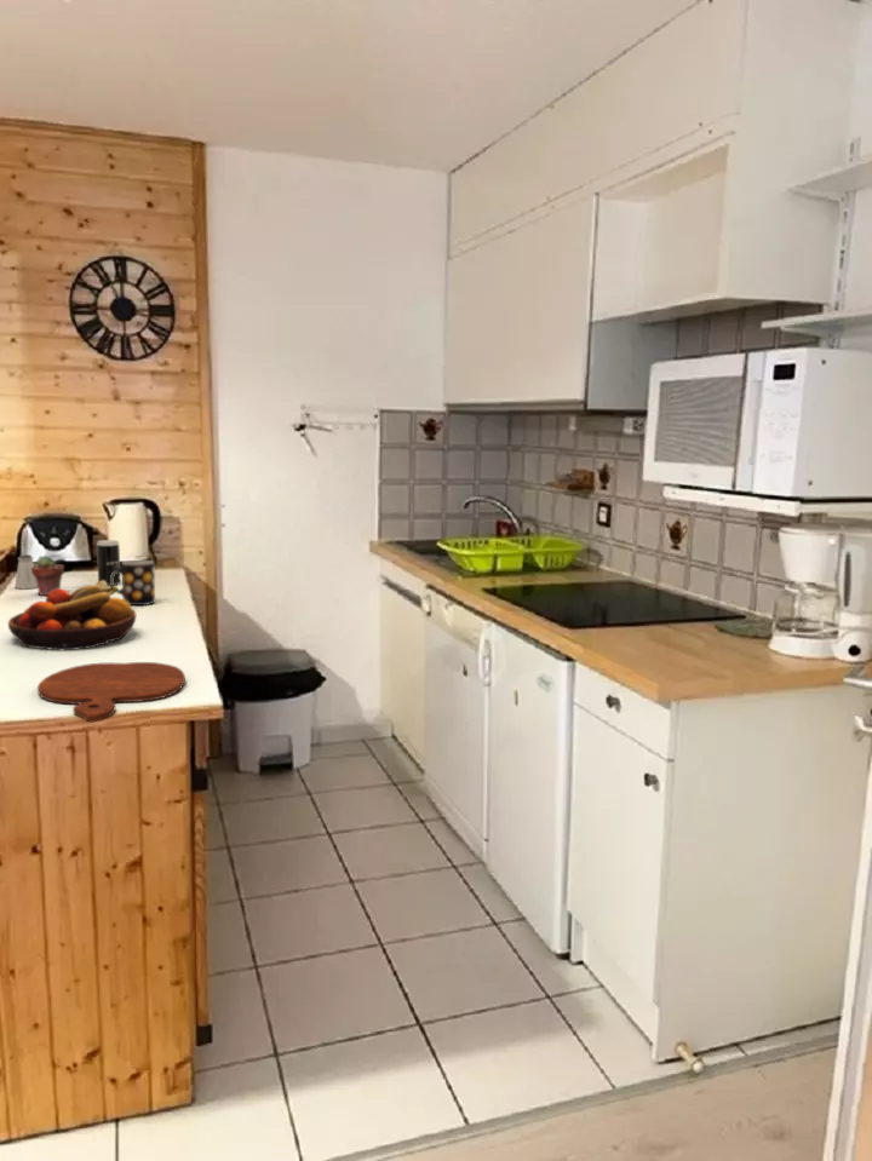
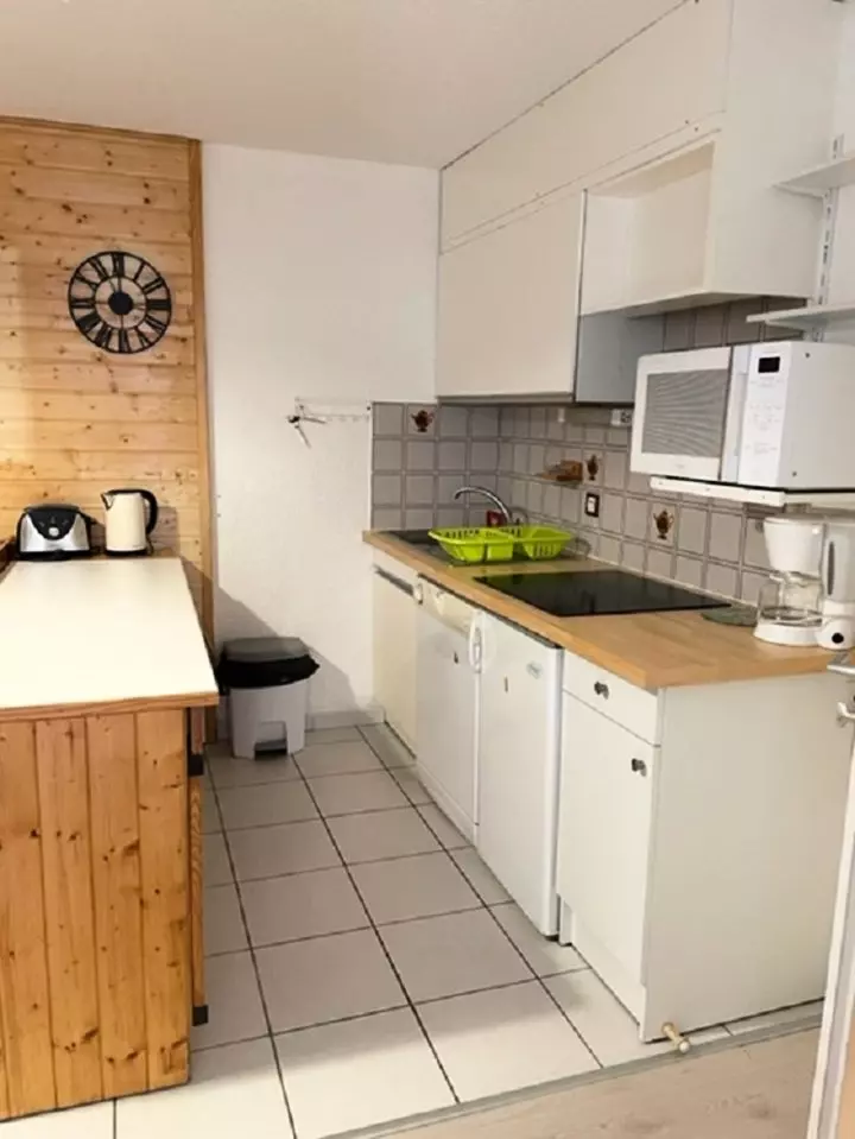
- fruit bowl (73, 610)
- saltshaker (25, 570)
- mug (132, 582)
- beverage can (108, 562)
- potted succulent (47, 574)
- cutting board (109, 689)
